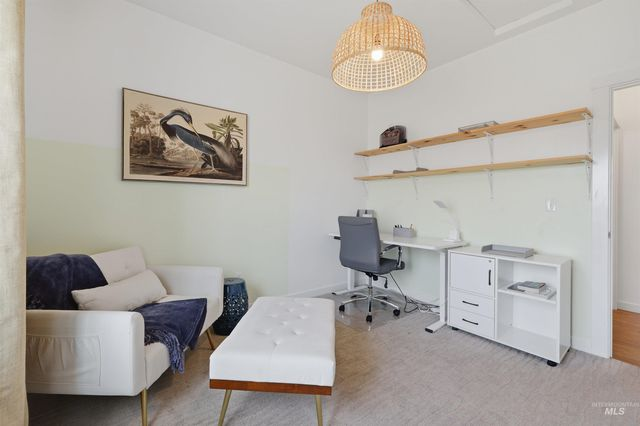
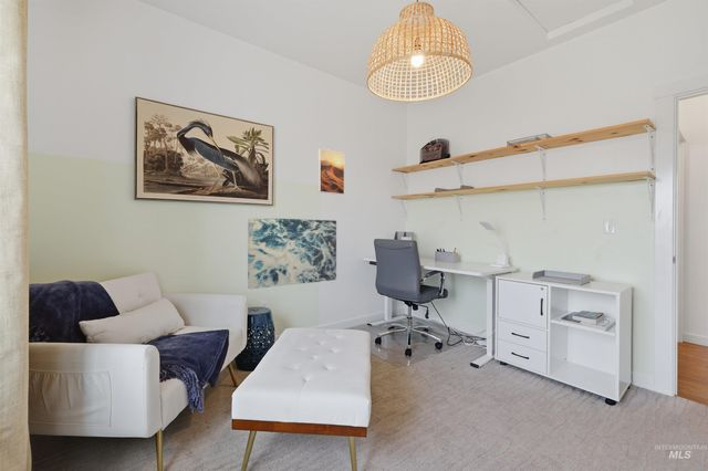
+ wall art (295, 251)
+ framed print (331, 171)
